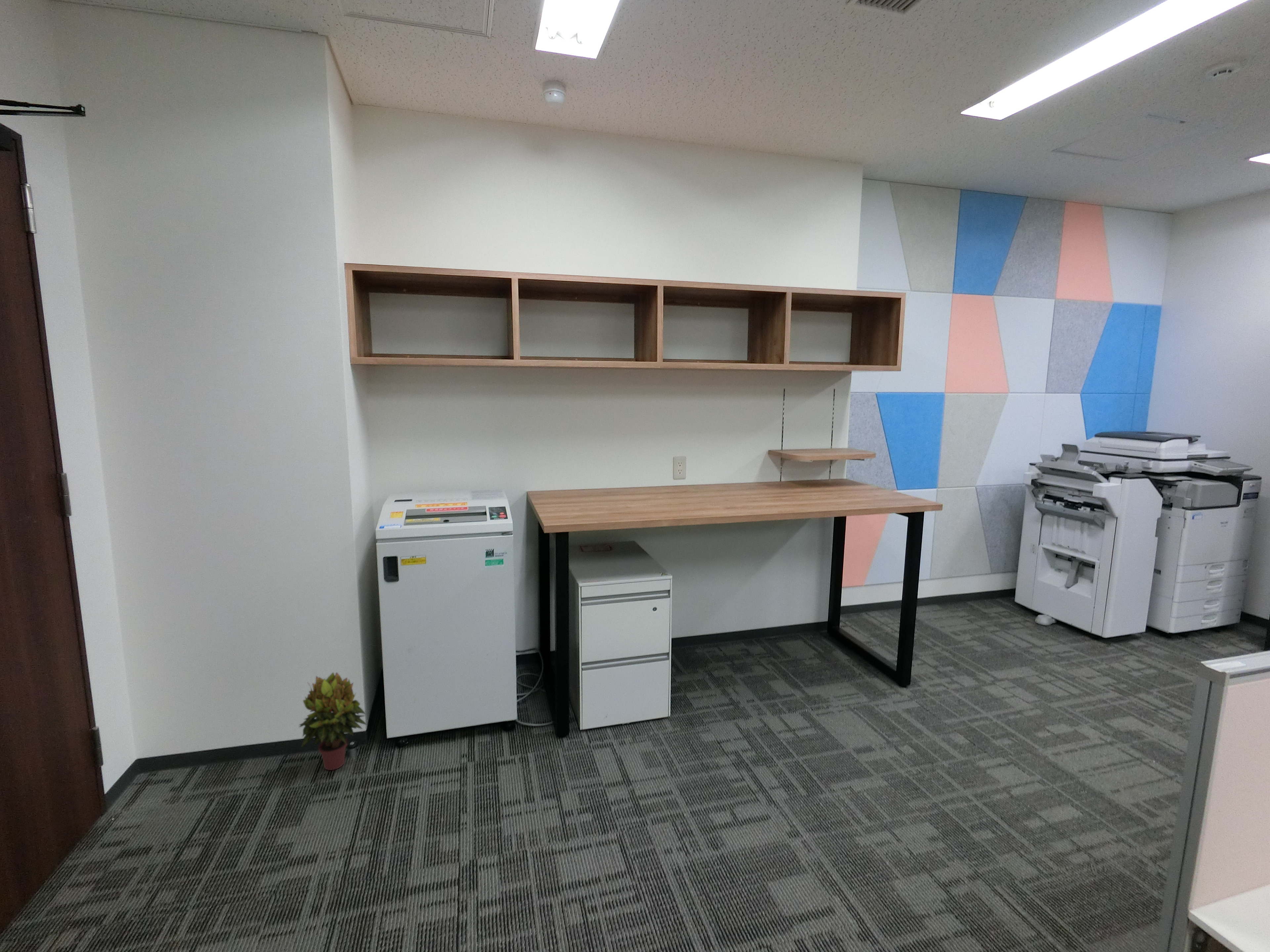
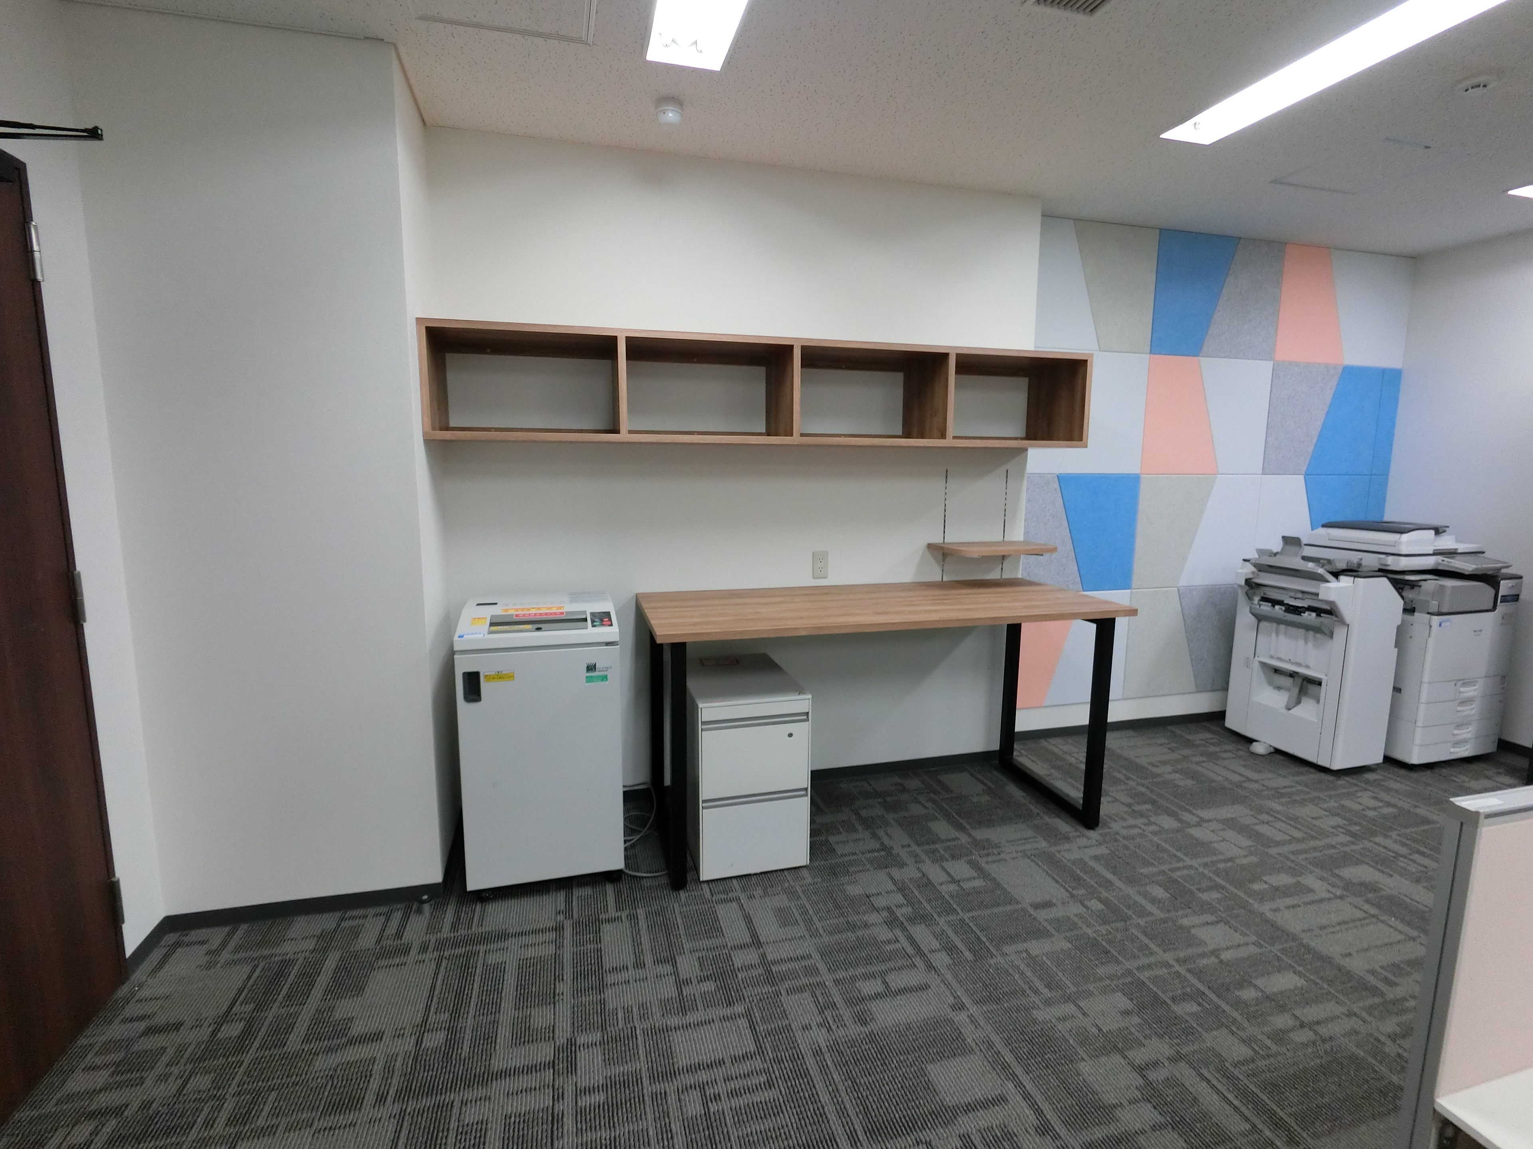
- potted plant (333, 721)
